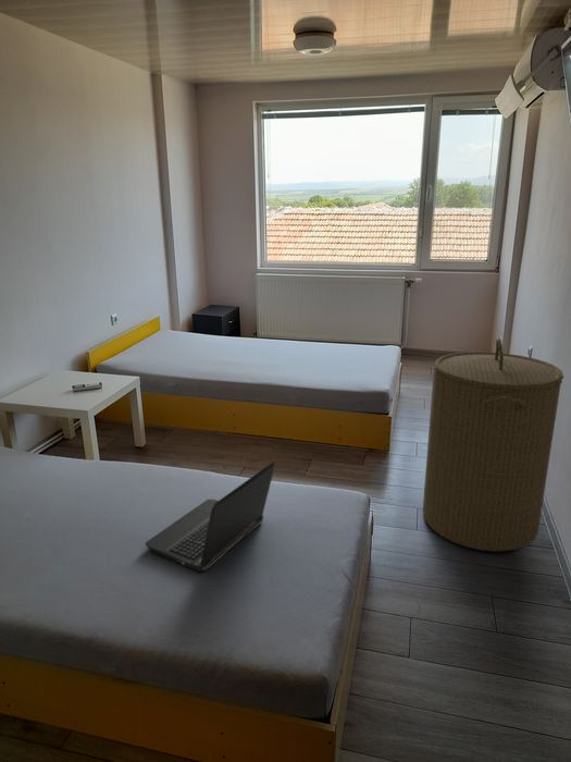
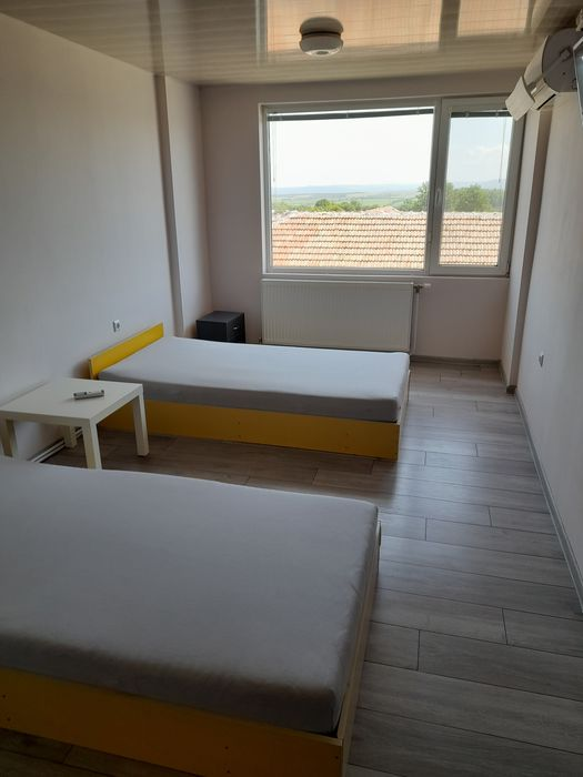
- laptop computer (211, 504)
- laundry hamper (488, 434)
